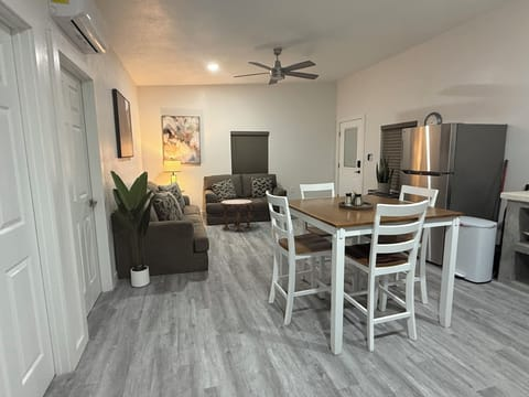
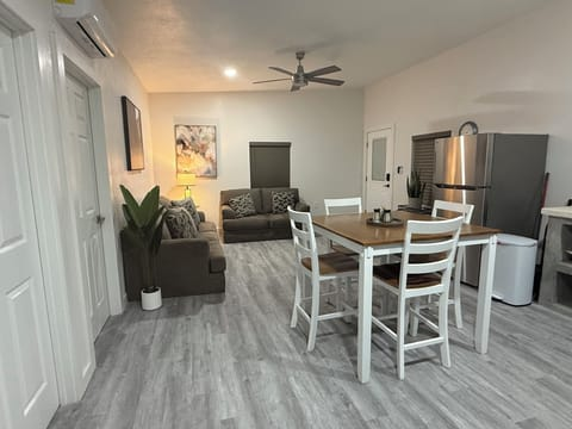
- side table (237, 214)
